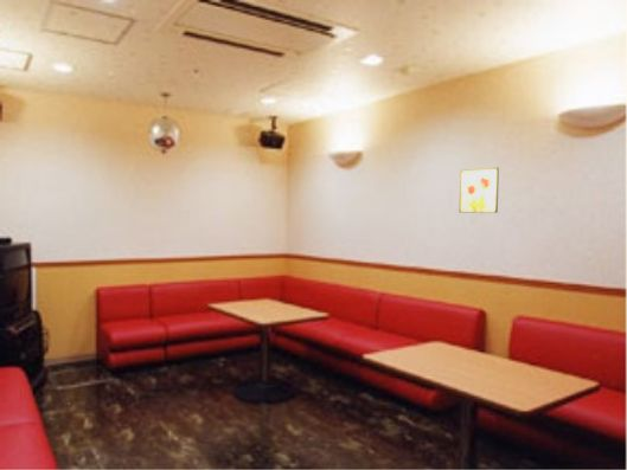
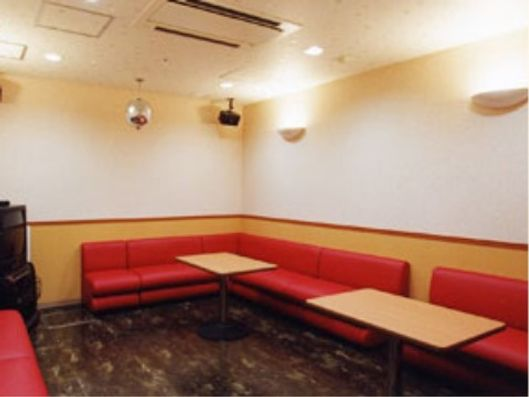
- wall art (479, 191)
